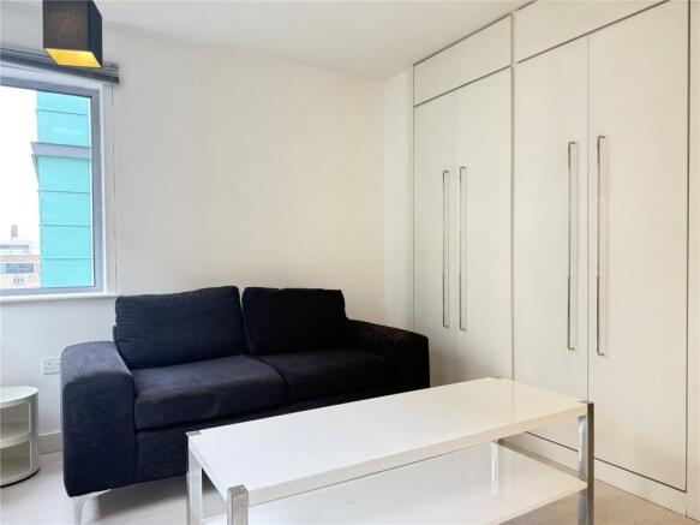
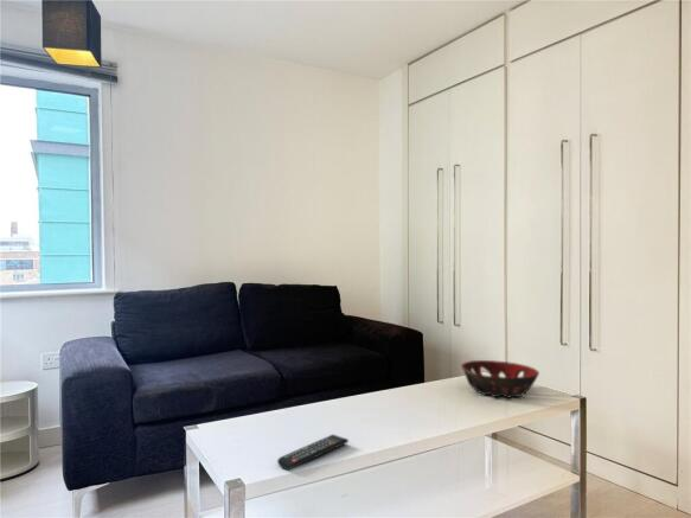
+ decorative bowl (499, 379)
+ remote control (314, 450)
